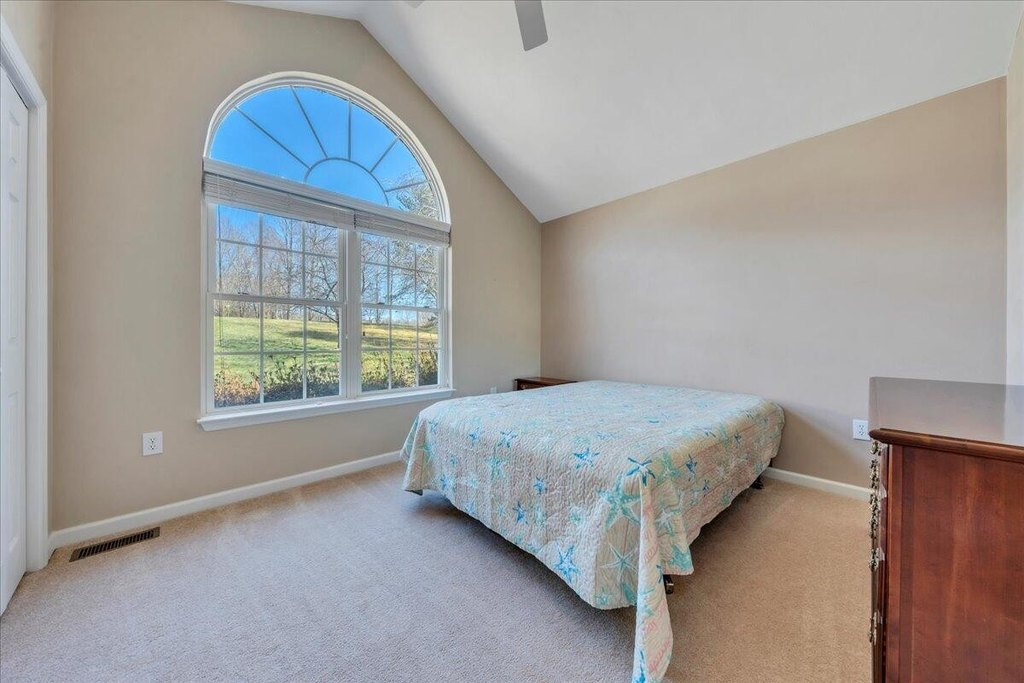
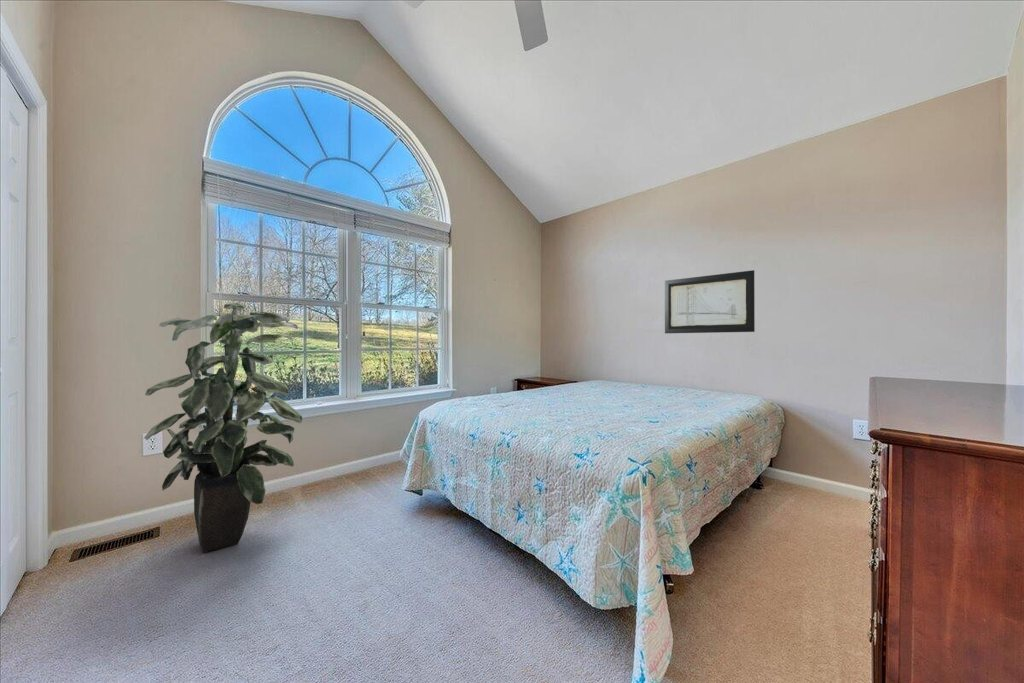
+ wall art (706, 304)
+ indoor plant (232, 422)
